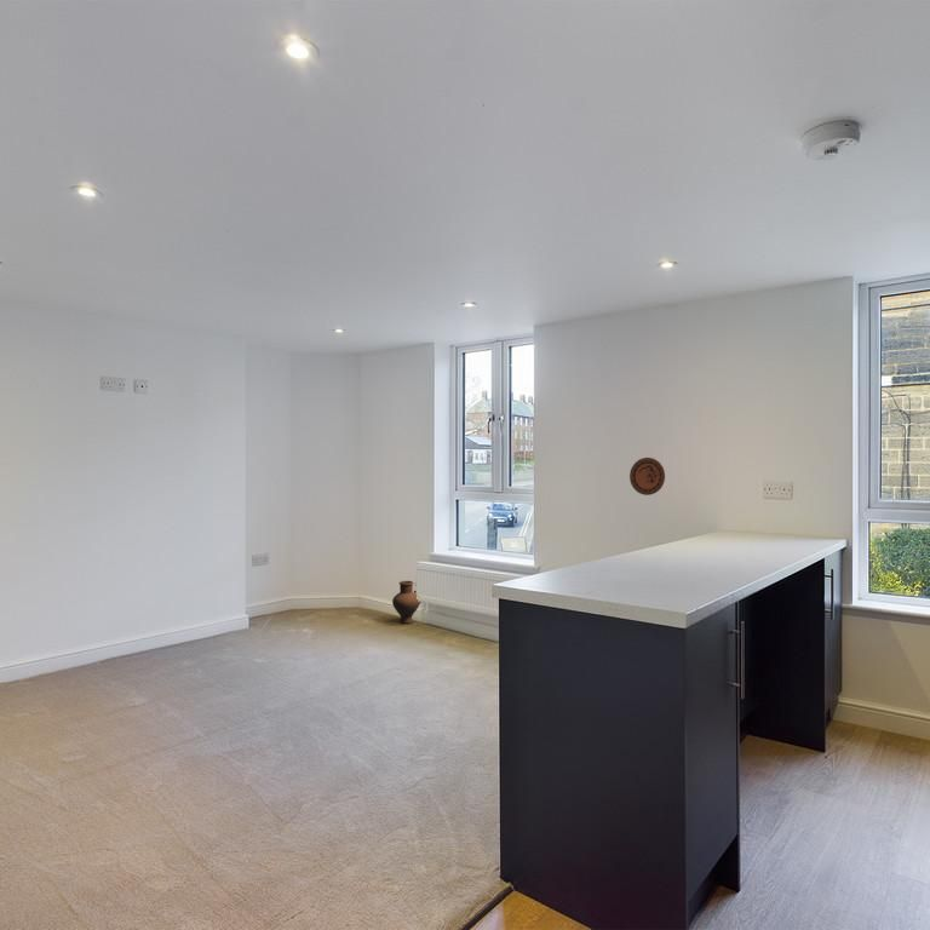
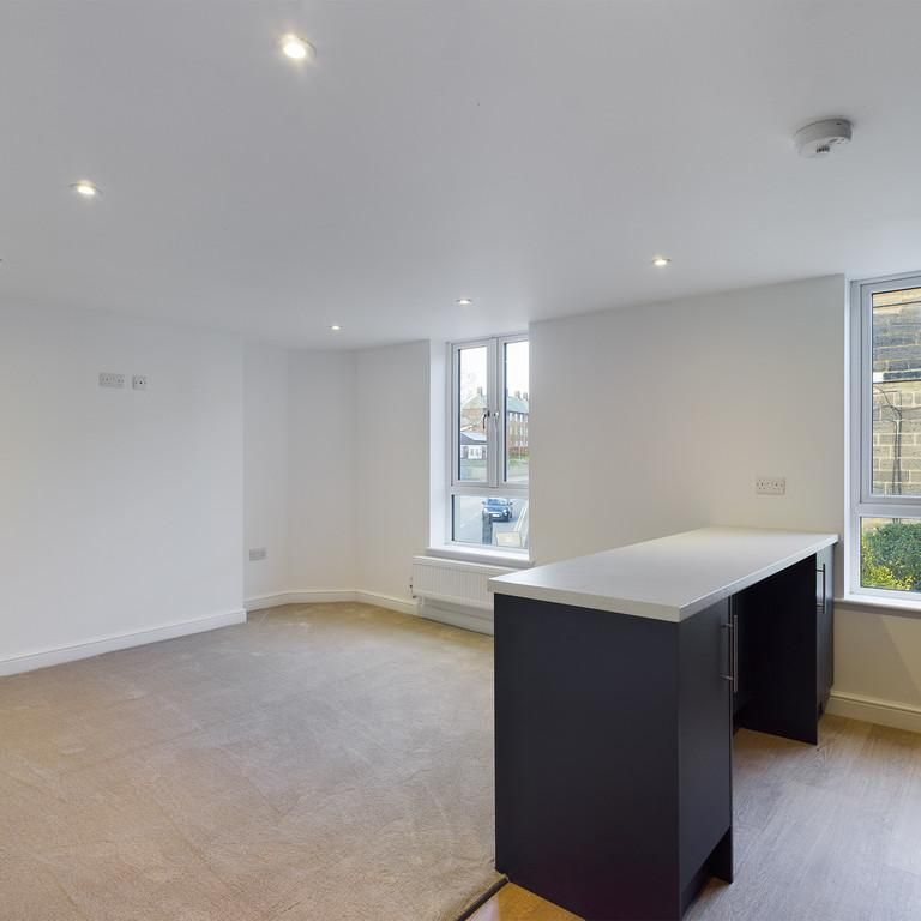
- decorative plate (647, 476)
- vase (406, 602)
